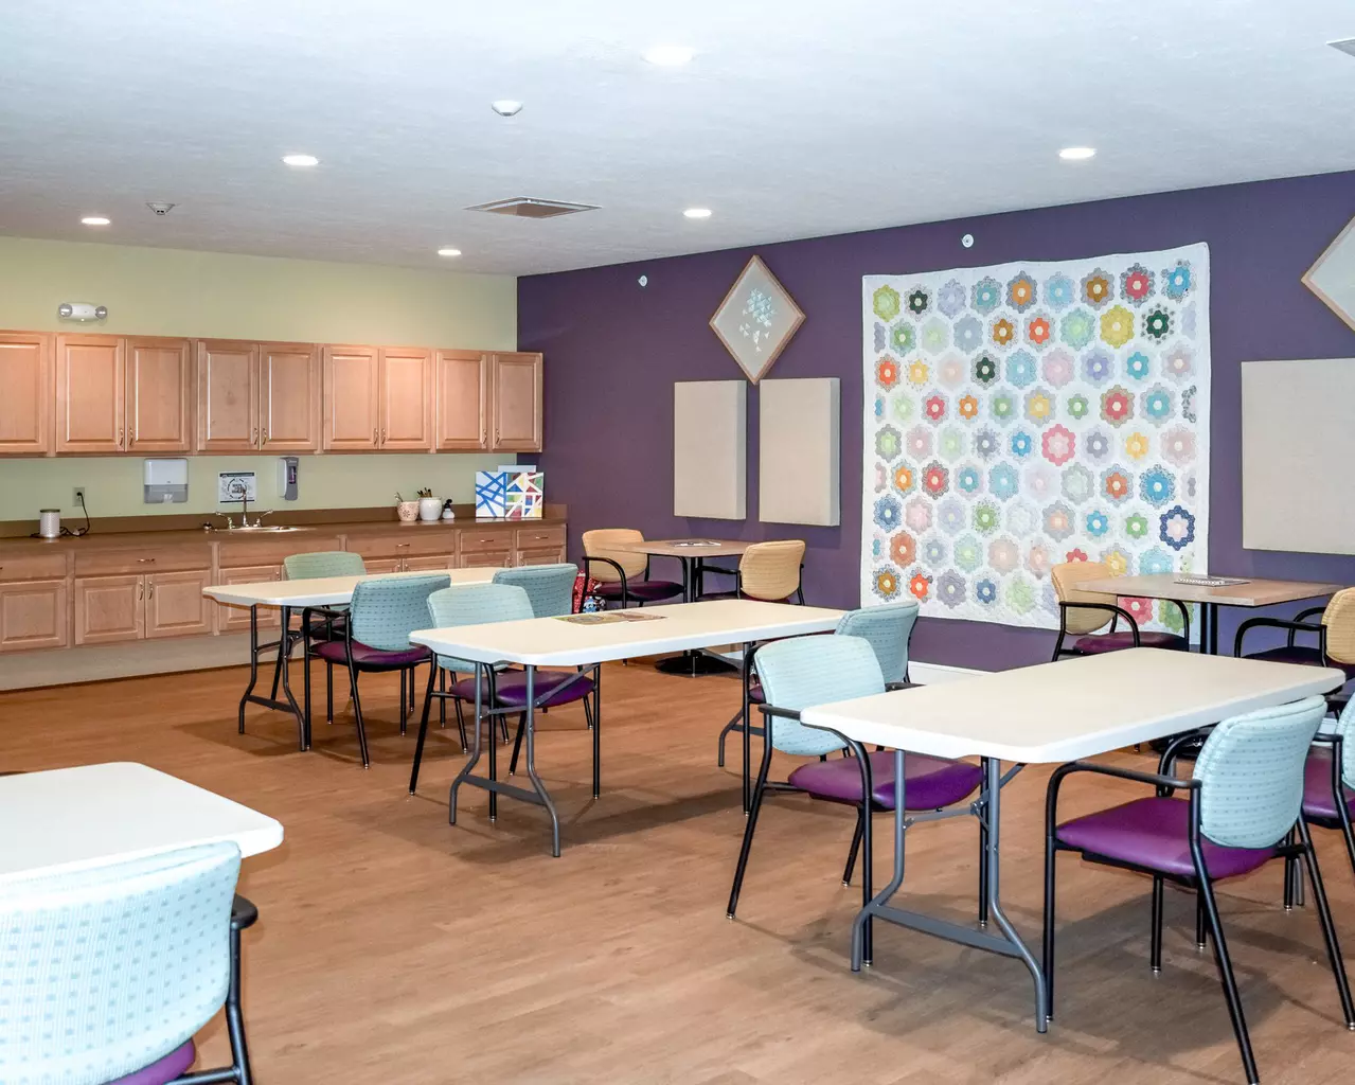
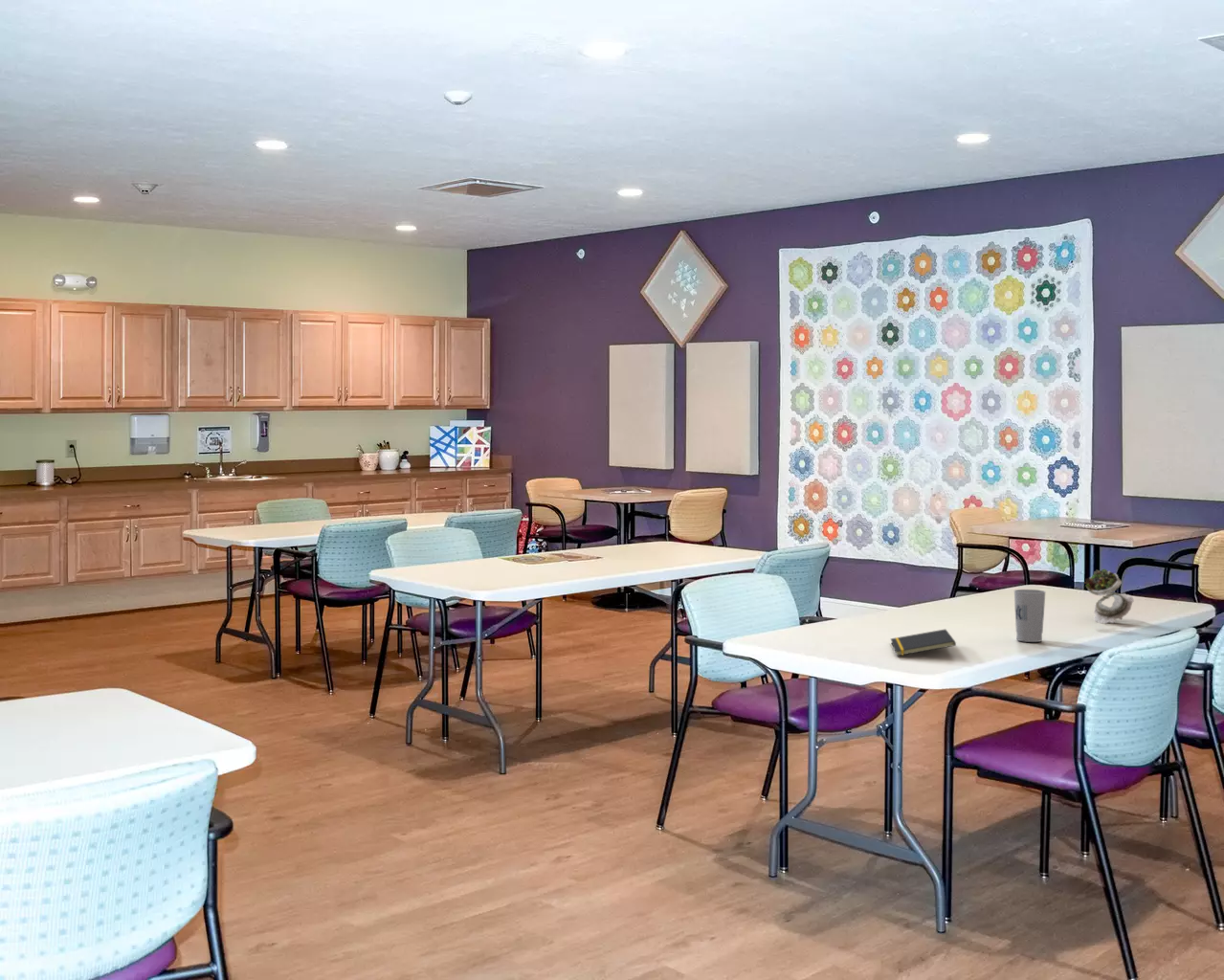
+ notepad (922, 641)
+ cup (1029, 615)
+ succulent plant (1106, 595)
